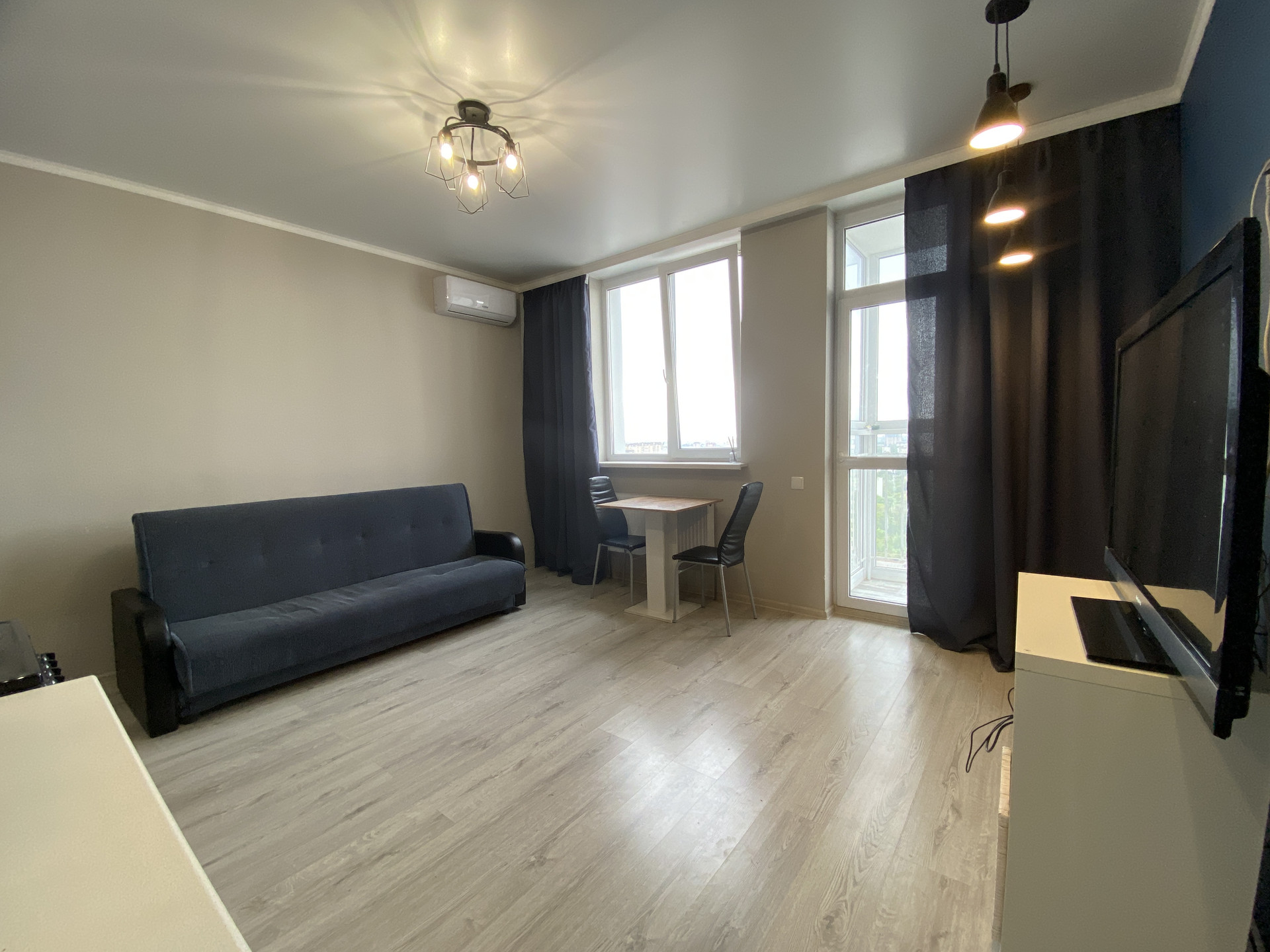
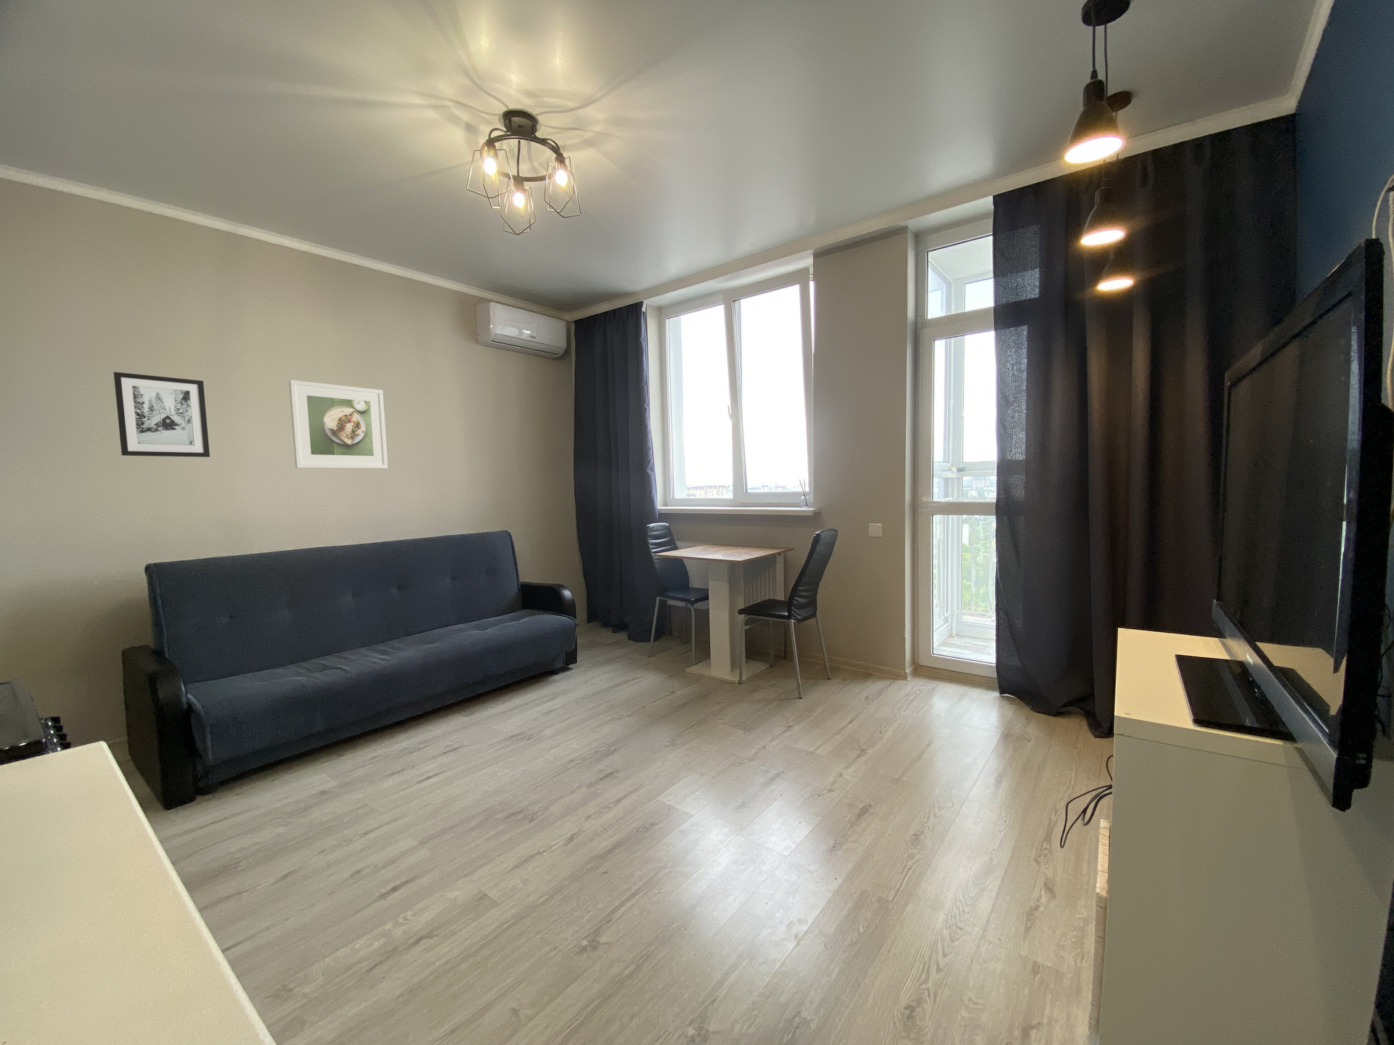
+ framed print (341, 427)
+ wall art (164, 416)
